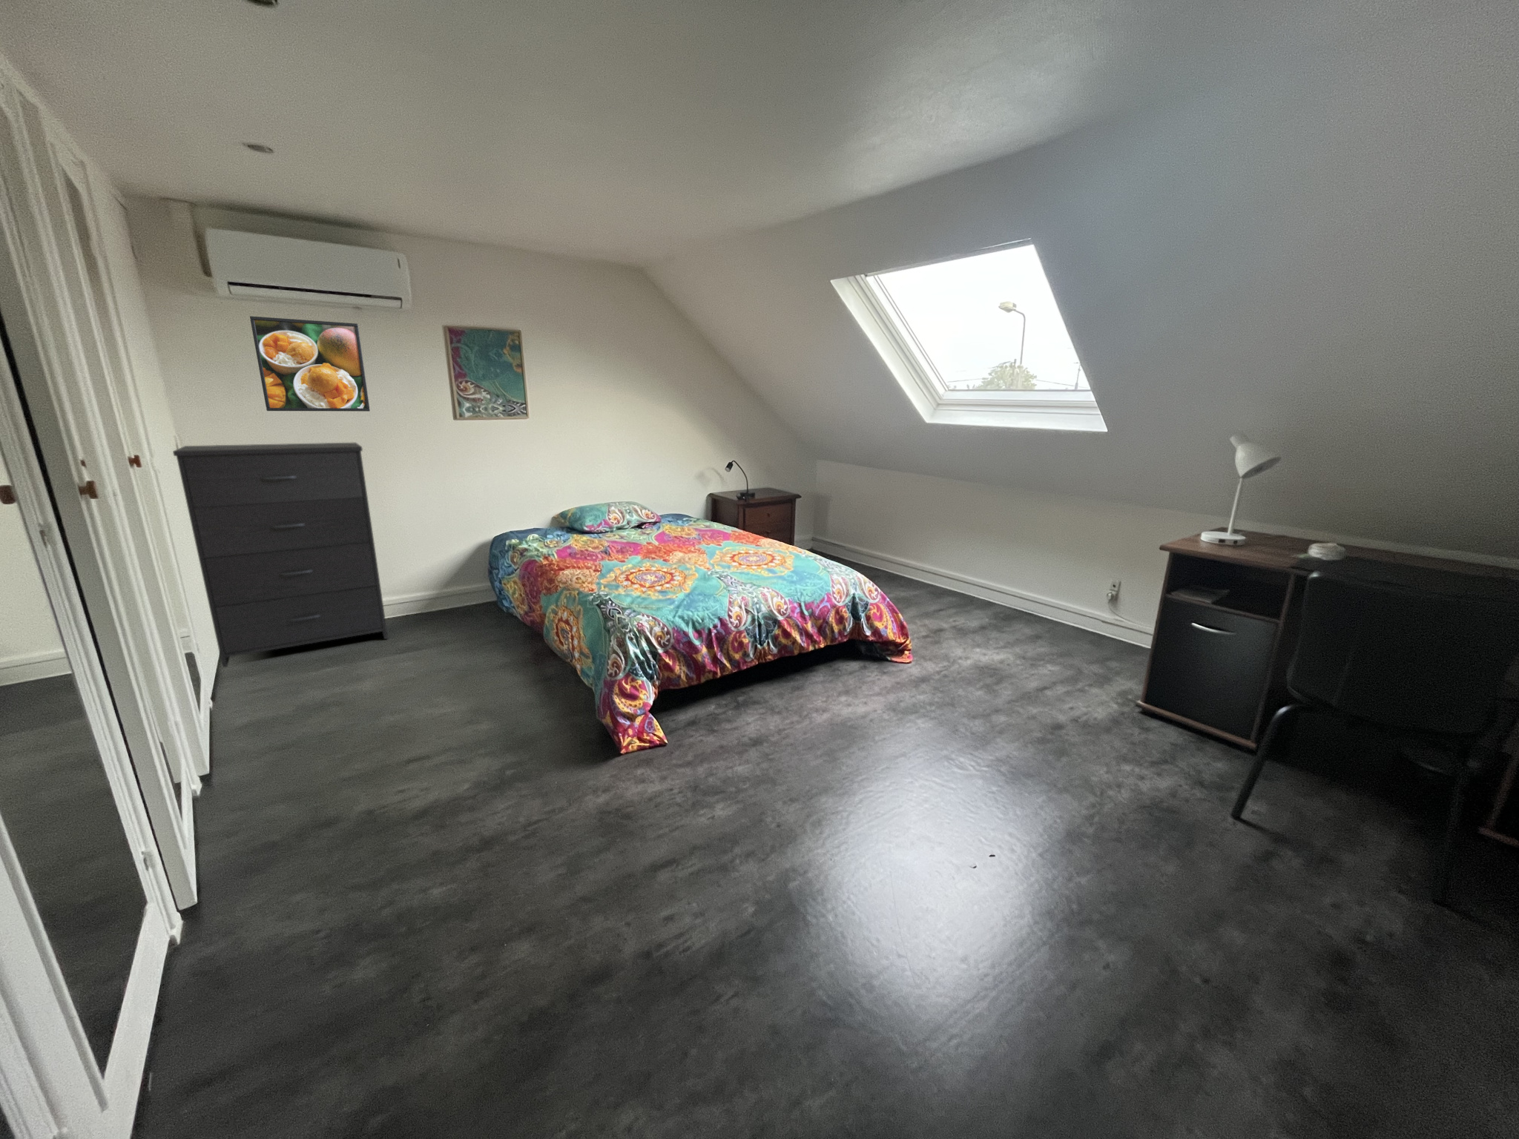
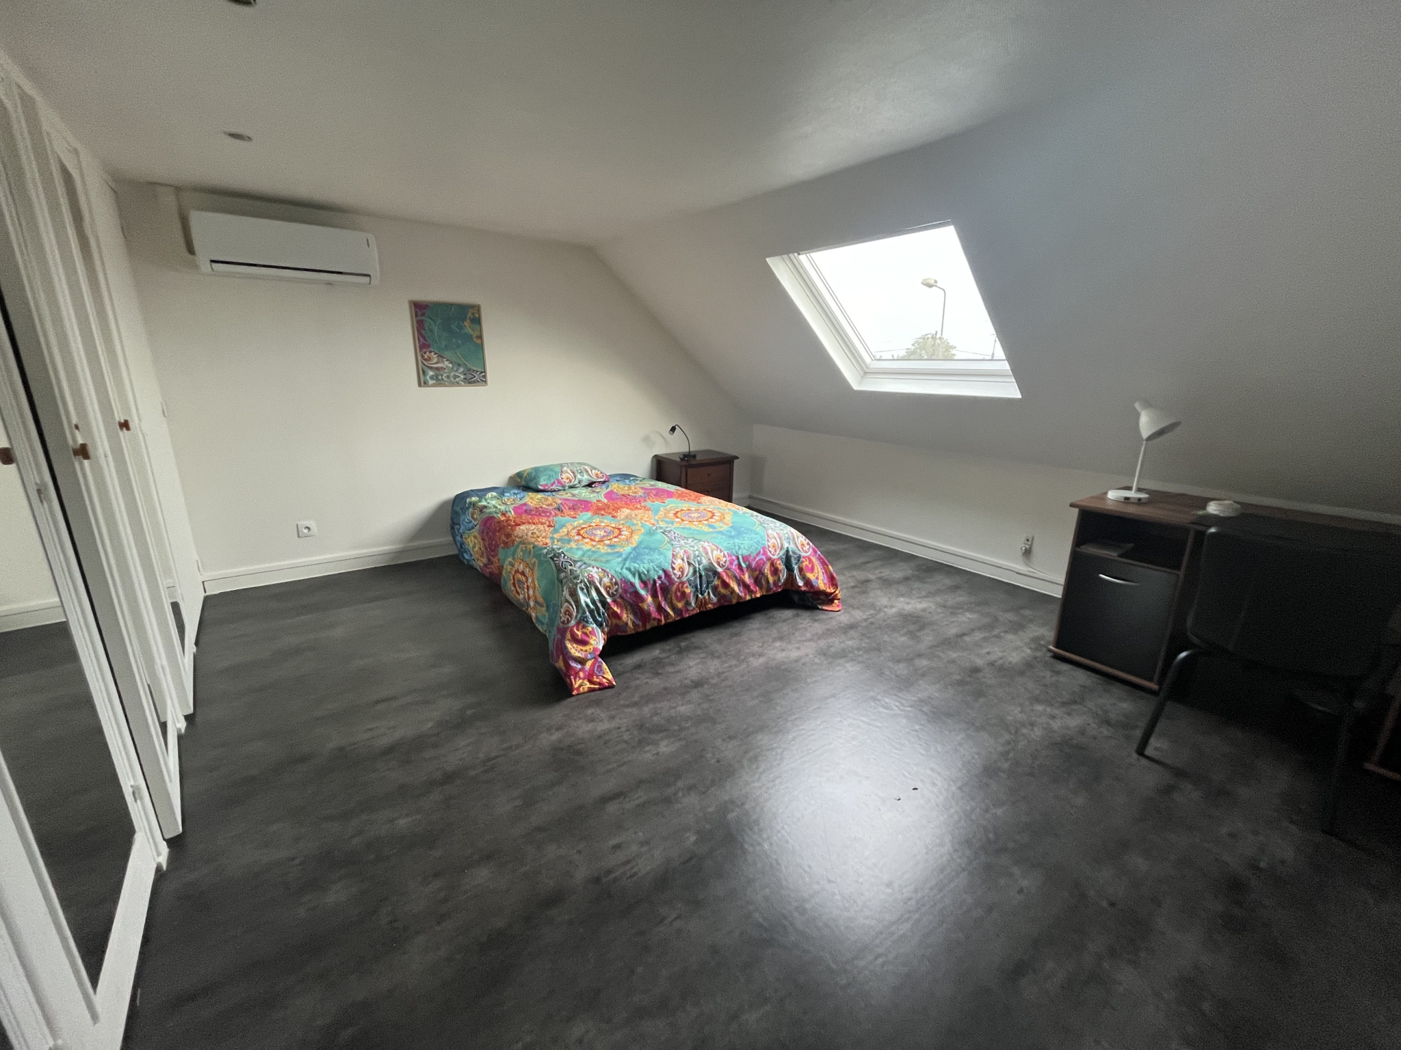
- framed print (313, 366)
- dresser (292, 548)
